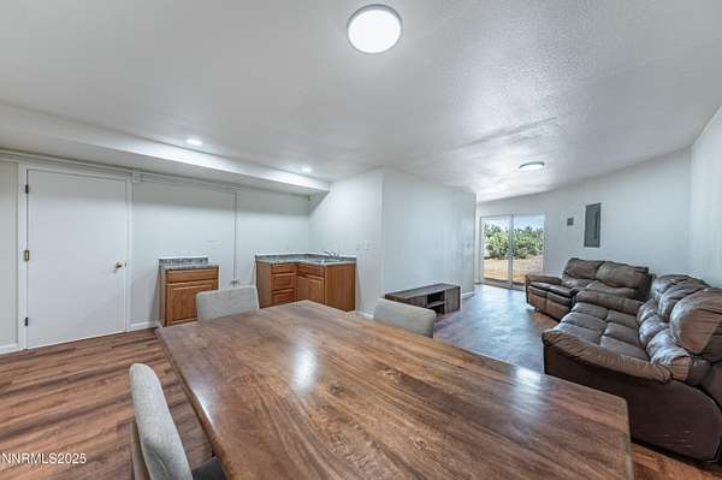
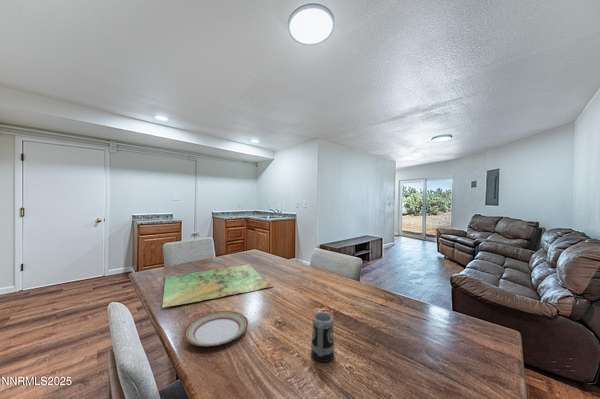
+ board game (216, 280)
+ plate (217, 328)
+ mug (321, 338)
